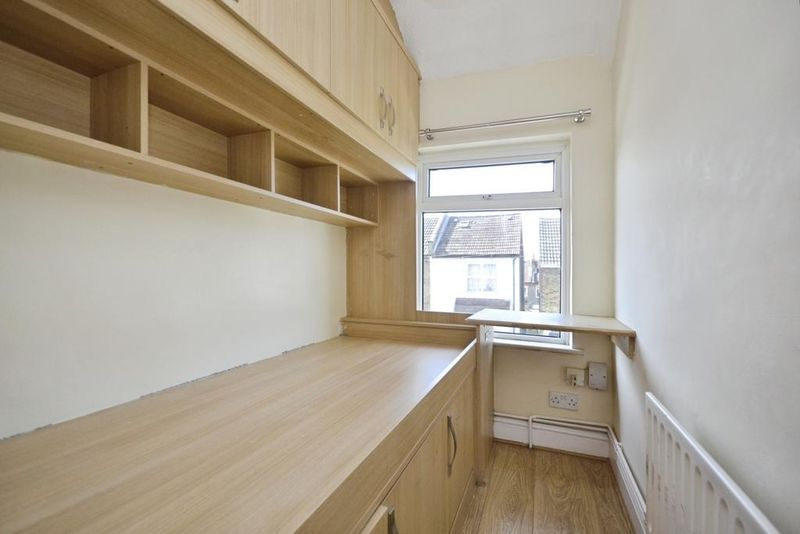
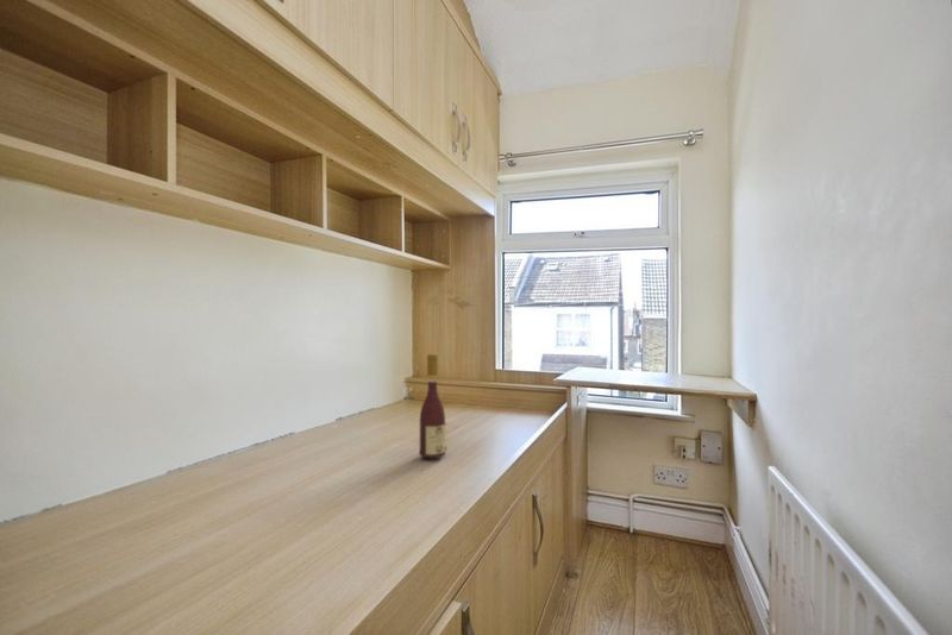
+ wine bottle (432, 405)
